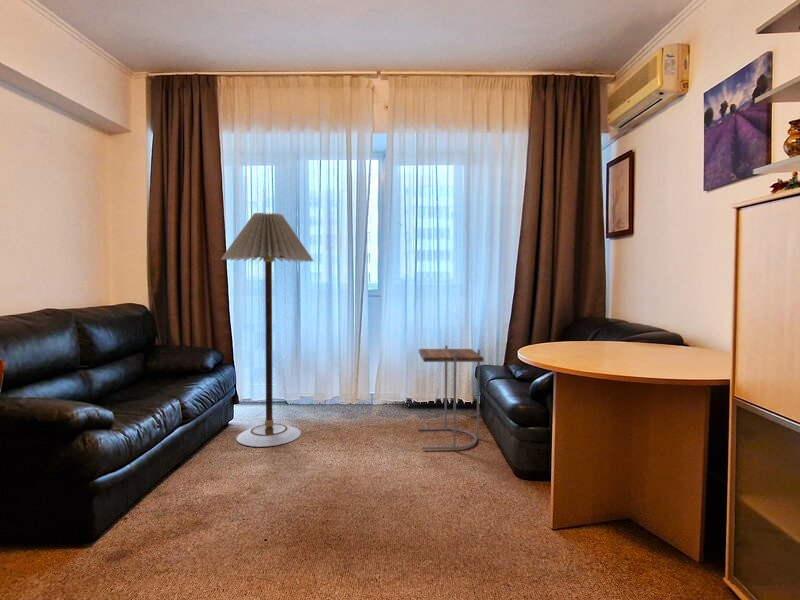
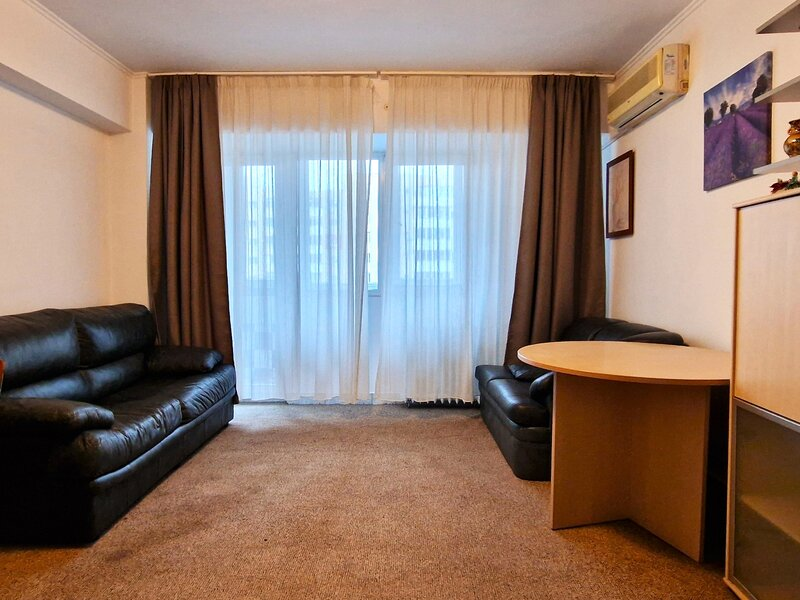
- side table (446, 394)
- floor lamp (268, 325)
